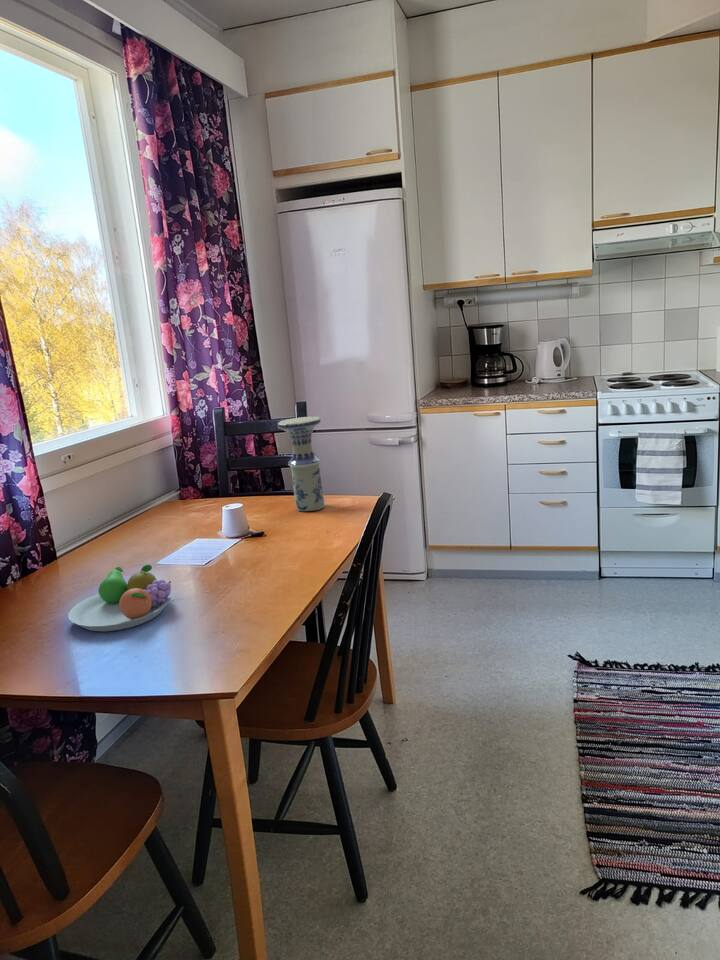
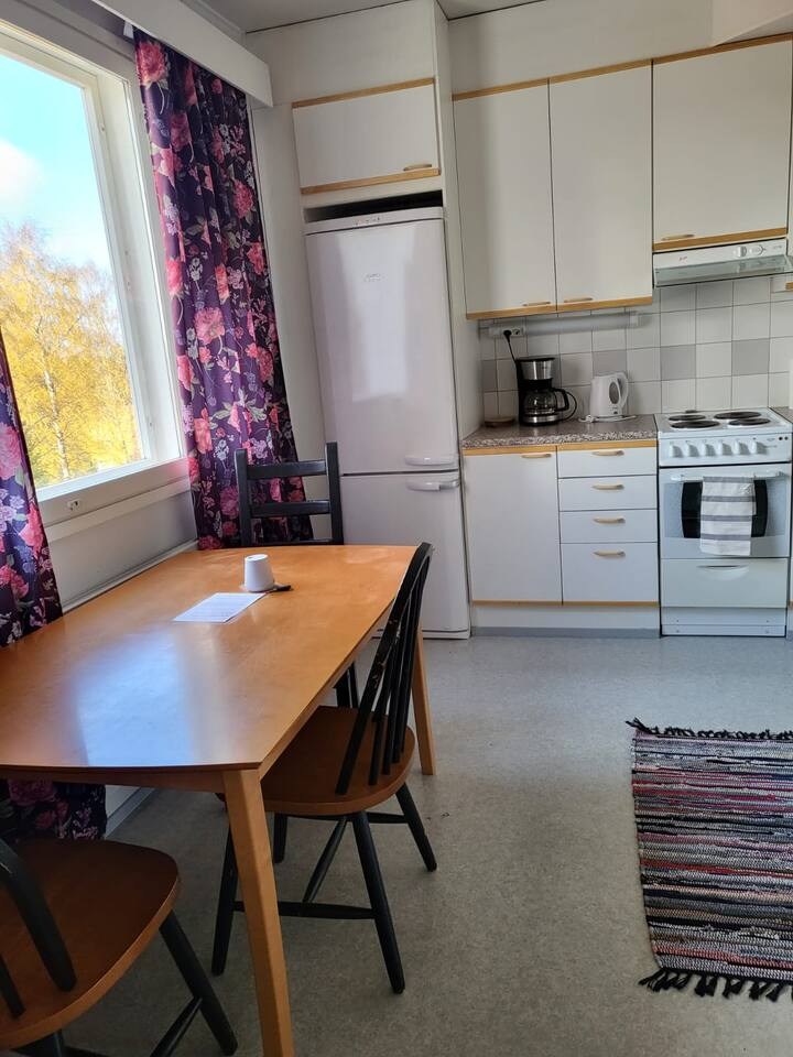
- fruit bowl (121, 593)
- vase (303, 464)
